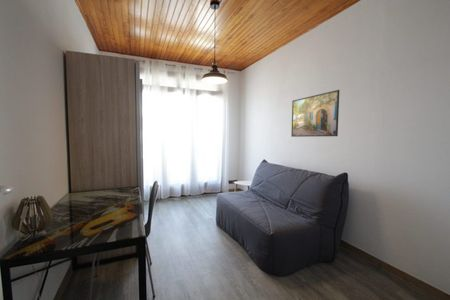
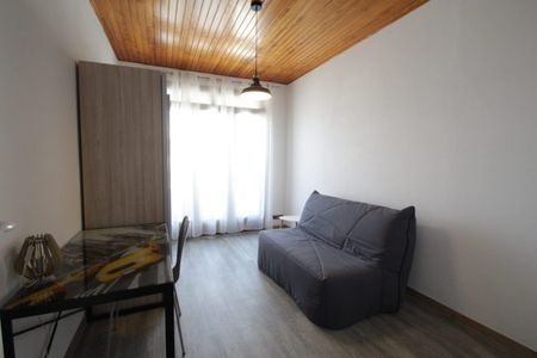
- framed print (312, 116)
